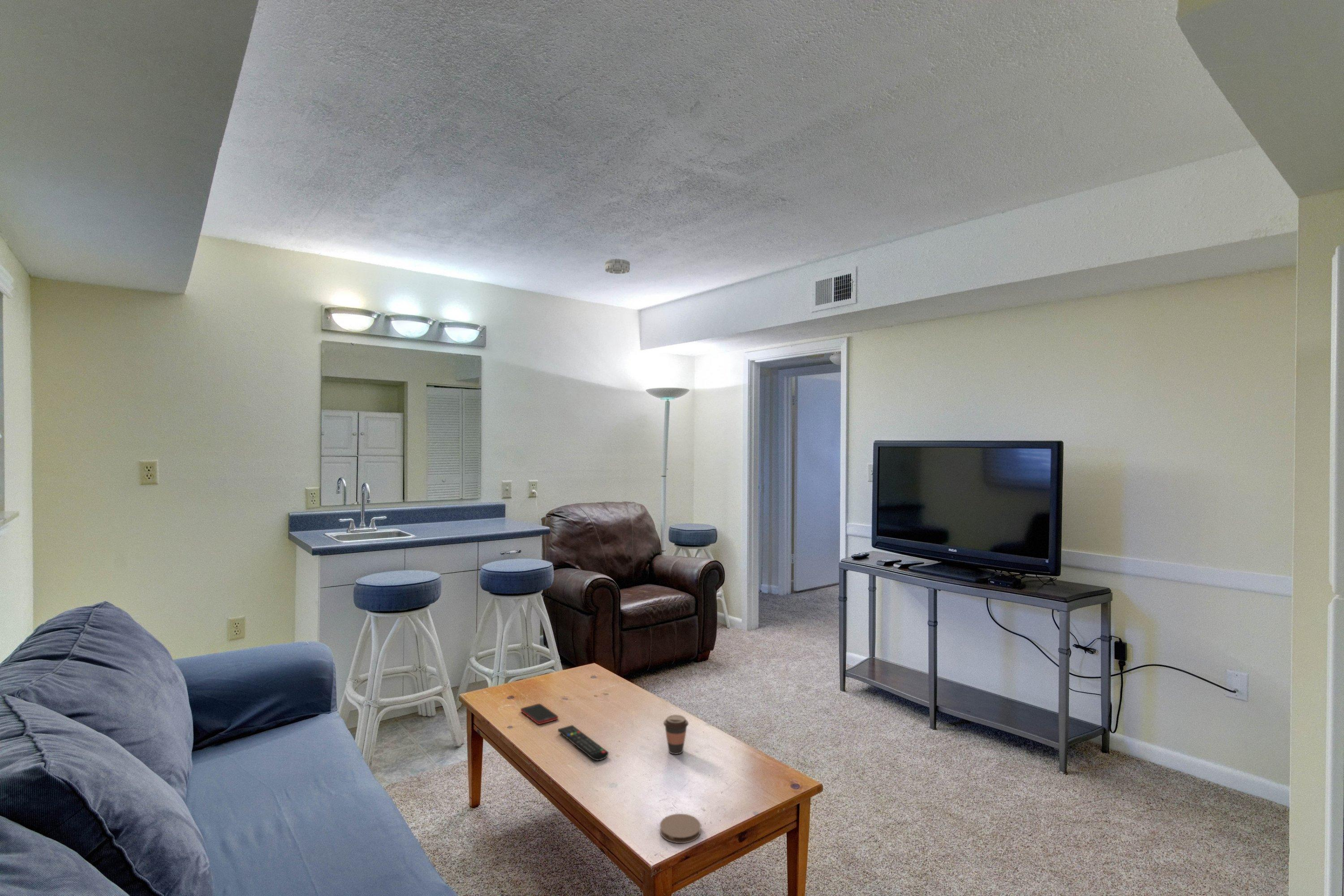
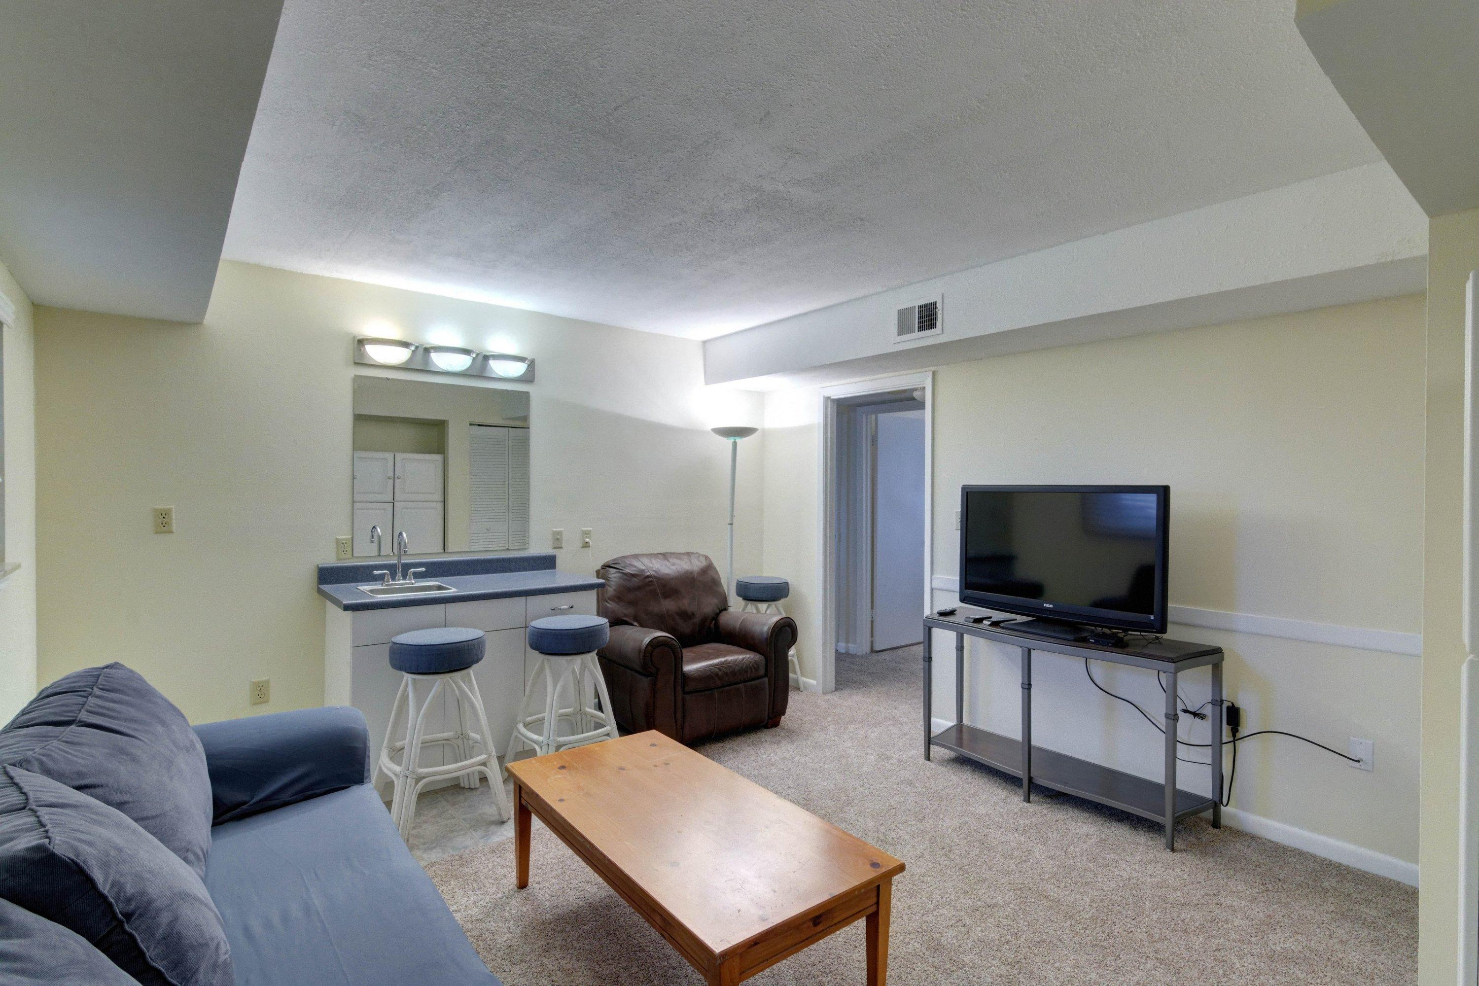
- coffee cup (676, 735)
- remote control (582, 742)
- coaster (680, 828)
- cell phone (539, 714)
- smoke detector (617, 266)
